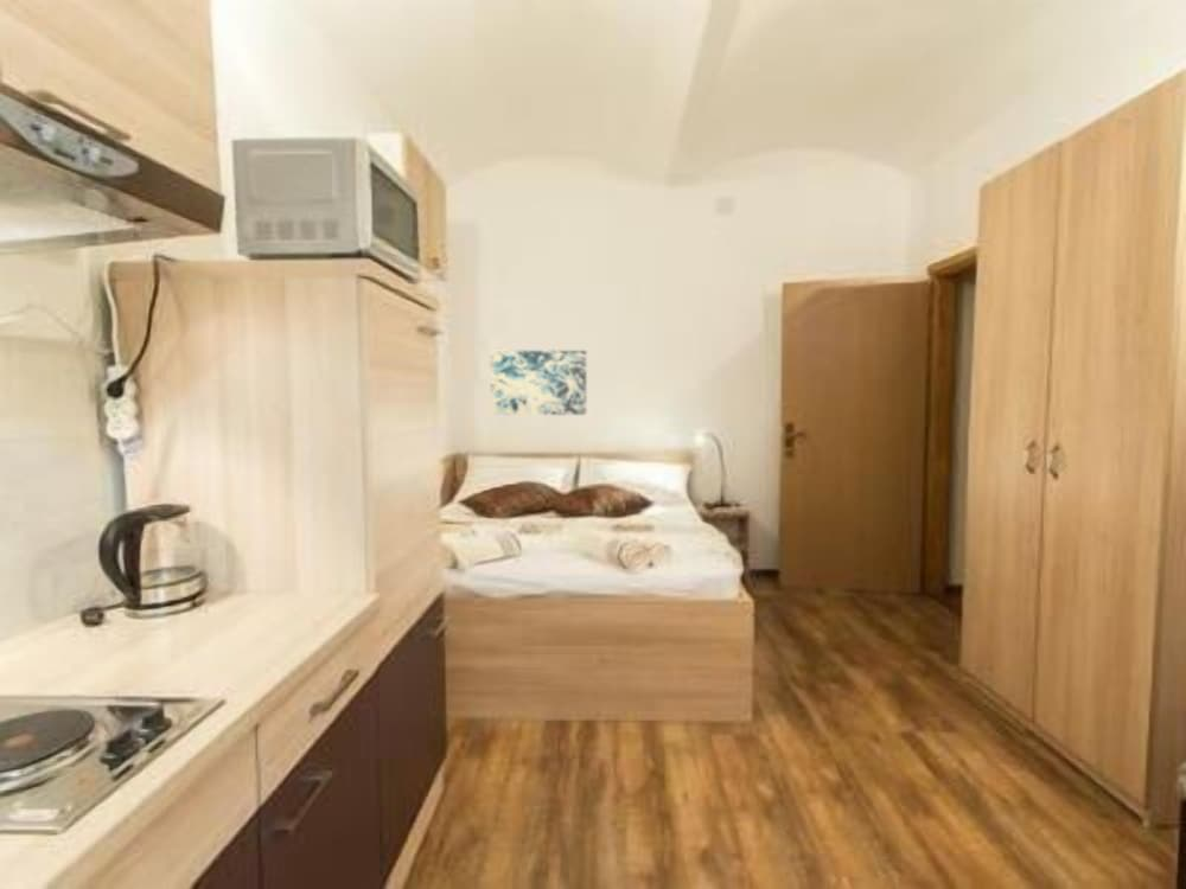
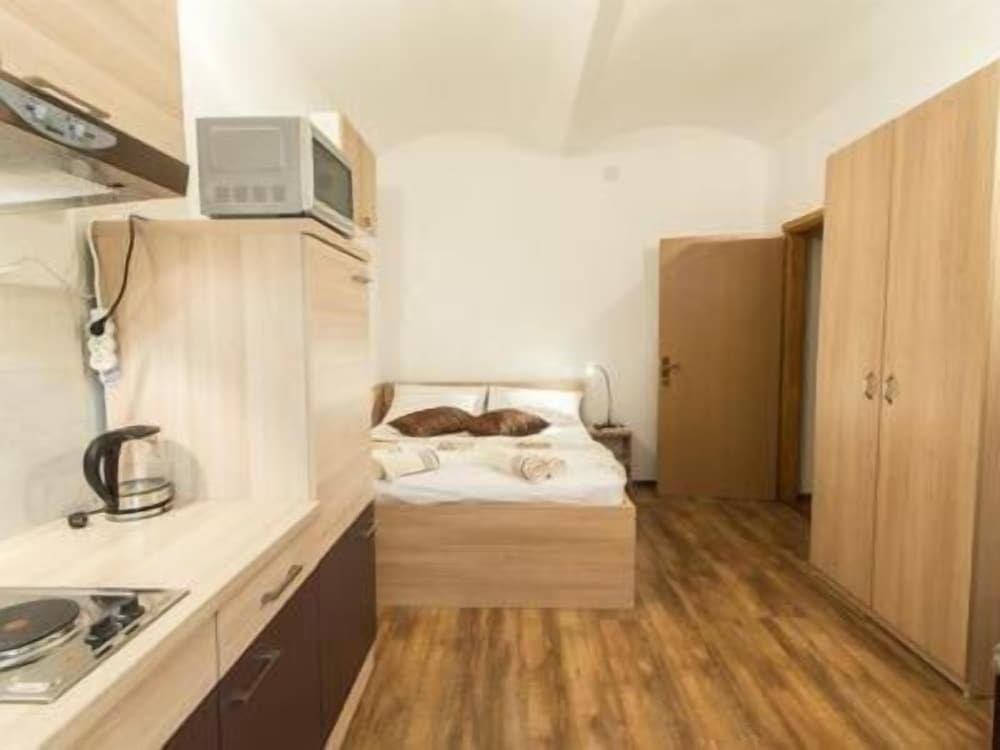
- wall art (537, 383)
